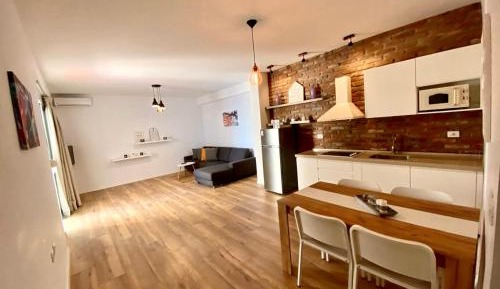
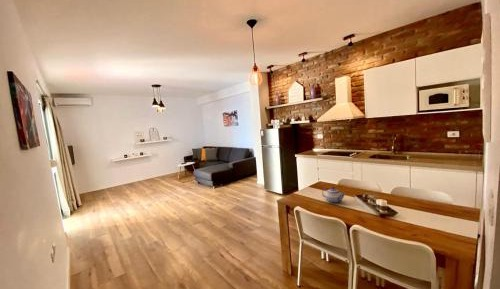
+ teapot (333, 194)
